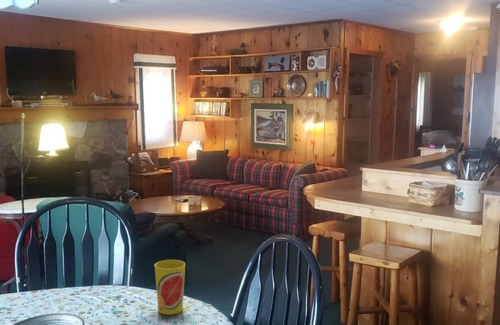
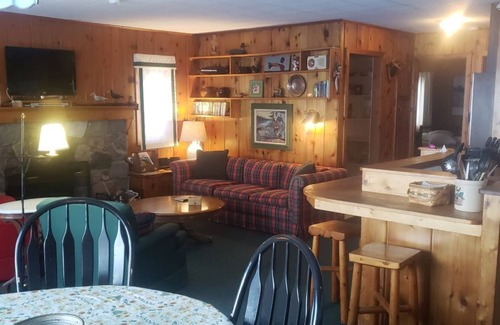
- cup (170, 287)
